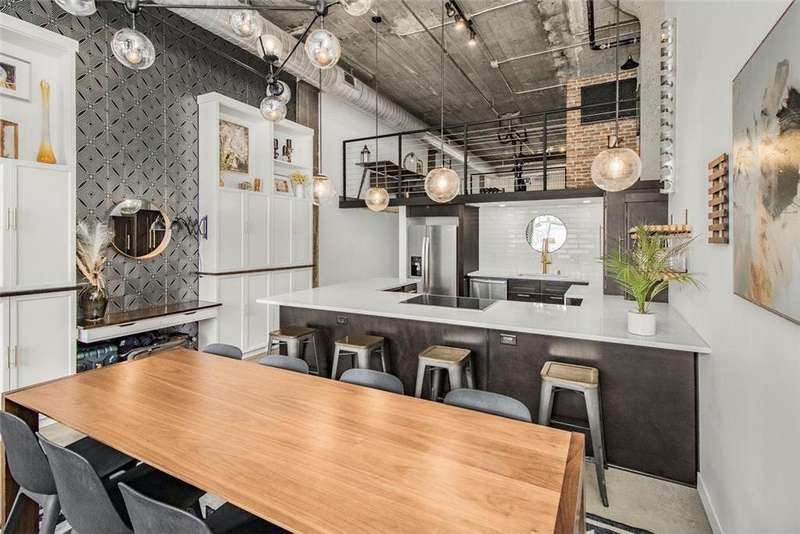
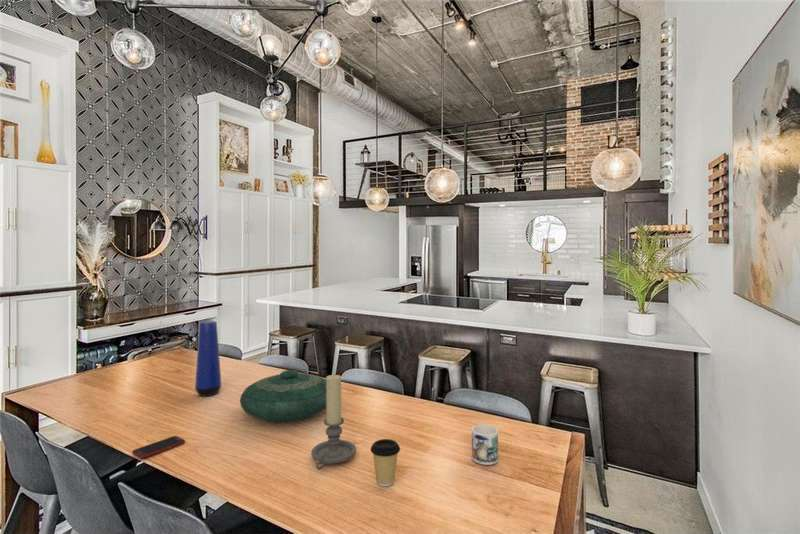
+ candle holder (331, 417)
+ cell phone (159, 446)
+ decorative bowl (289, 391)
+ vase (208, 357)
+ mug (486, 442)
+ coffee cup (385, 462)
